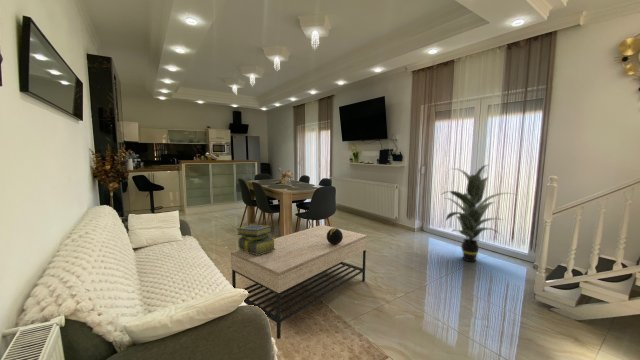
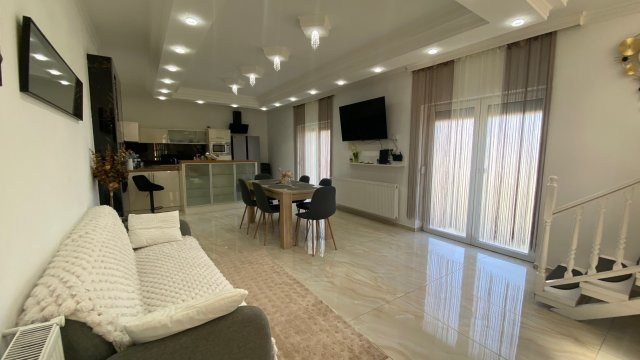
- stack of books (255, 237)
- decorative orb (334, 236)
- indoor plant (473, 213)
- coffee table (305, 268)
